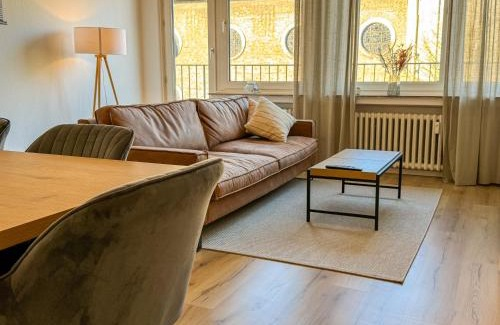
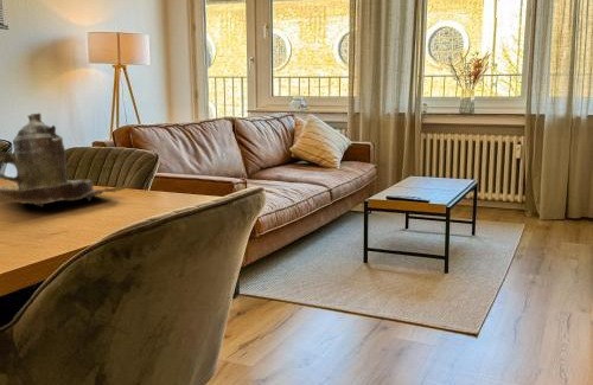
+ teapot (52, 156)
